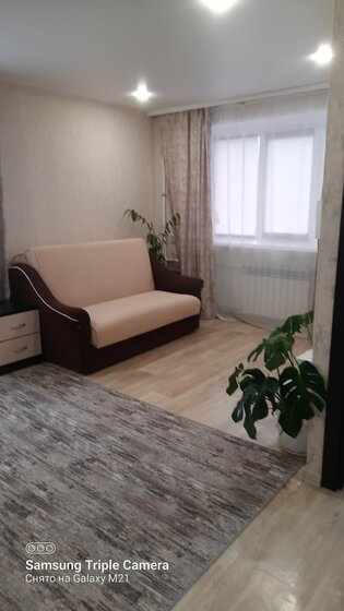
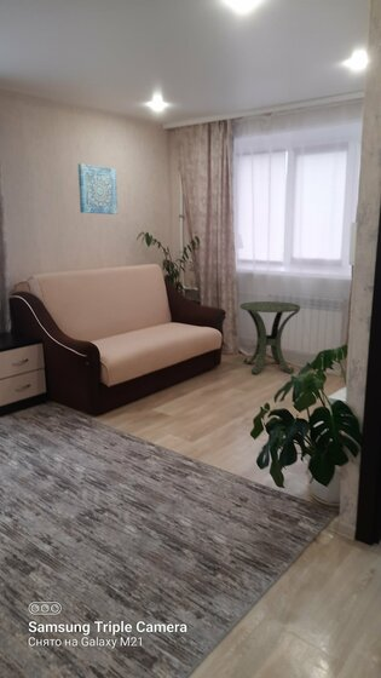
+ wall art (98, 190)
+ side table (269, 337)
